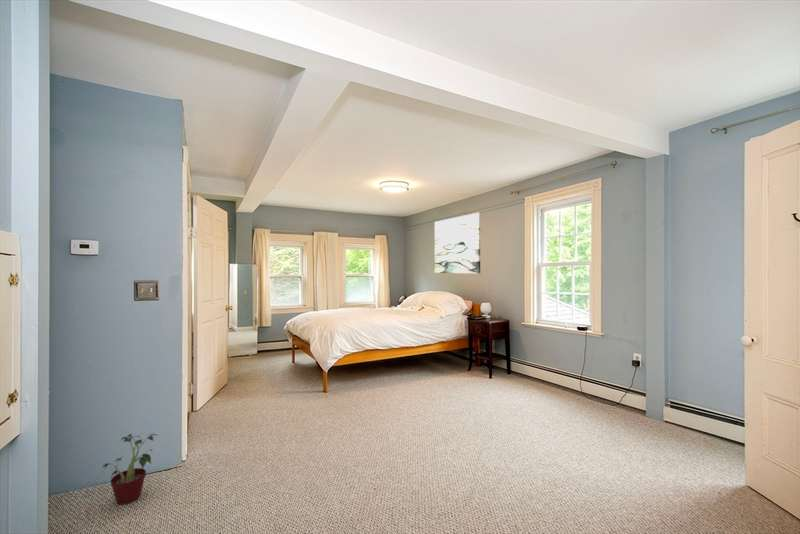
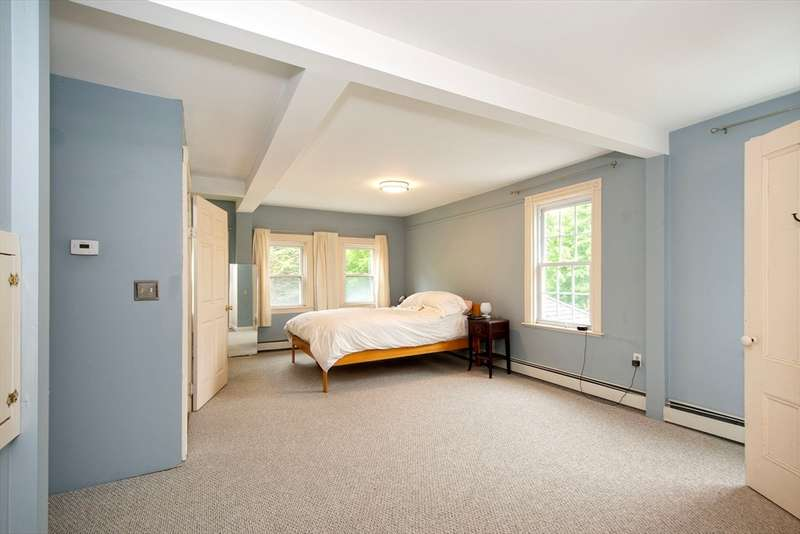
- wall art (455, 245)
- potted plant (132, 462)
